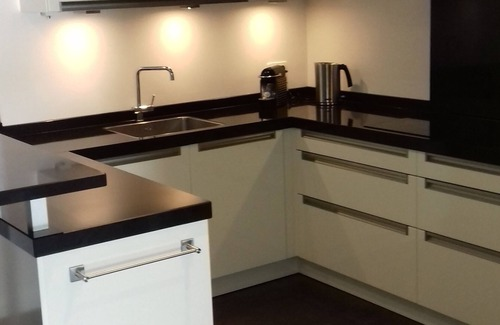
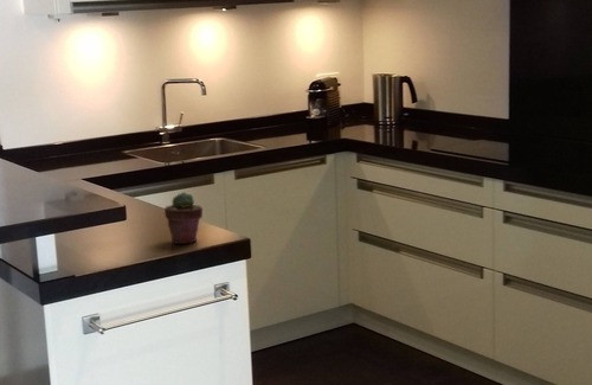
+ potted succulent (184, 217)
